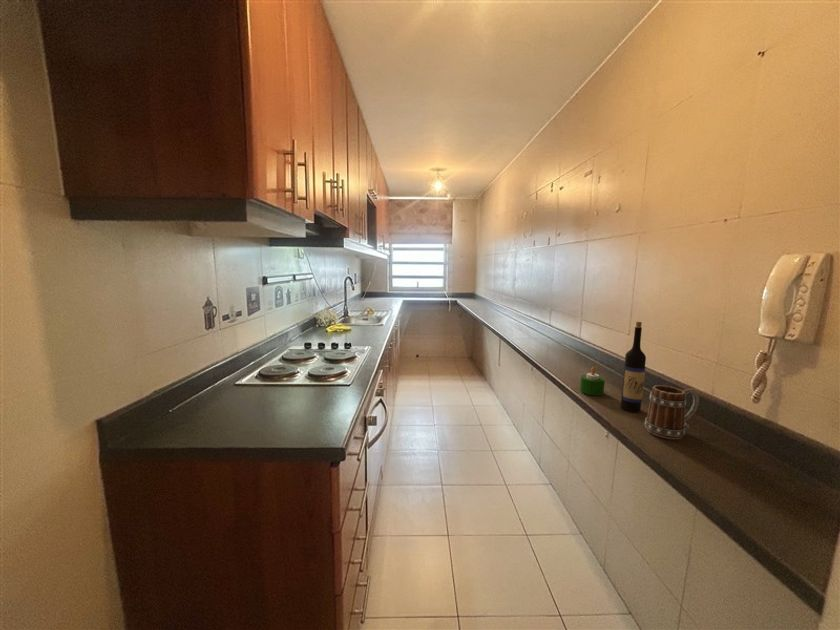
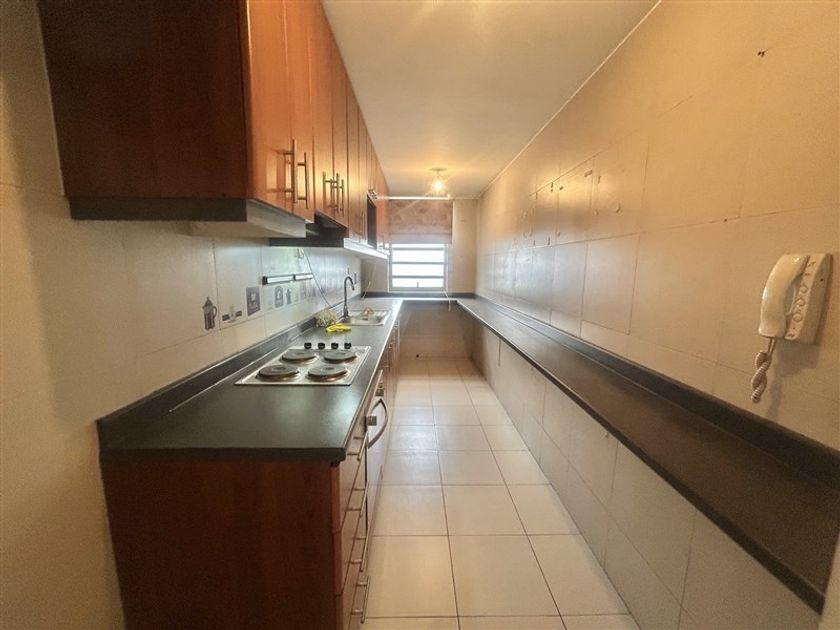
- mug (673, 410)
- candle (592, 379)
- wine bottle (634, 366)
